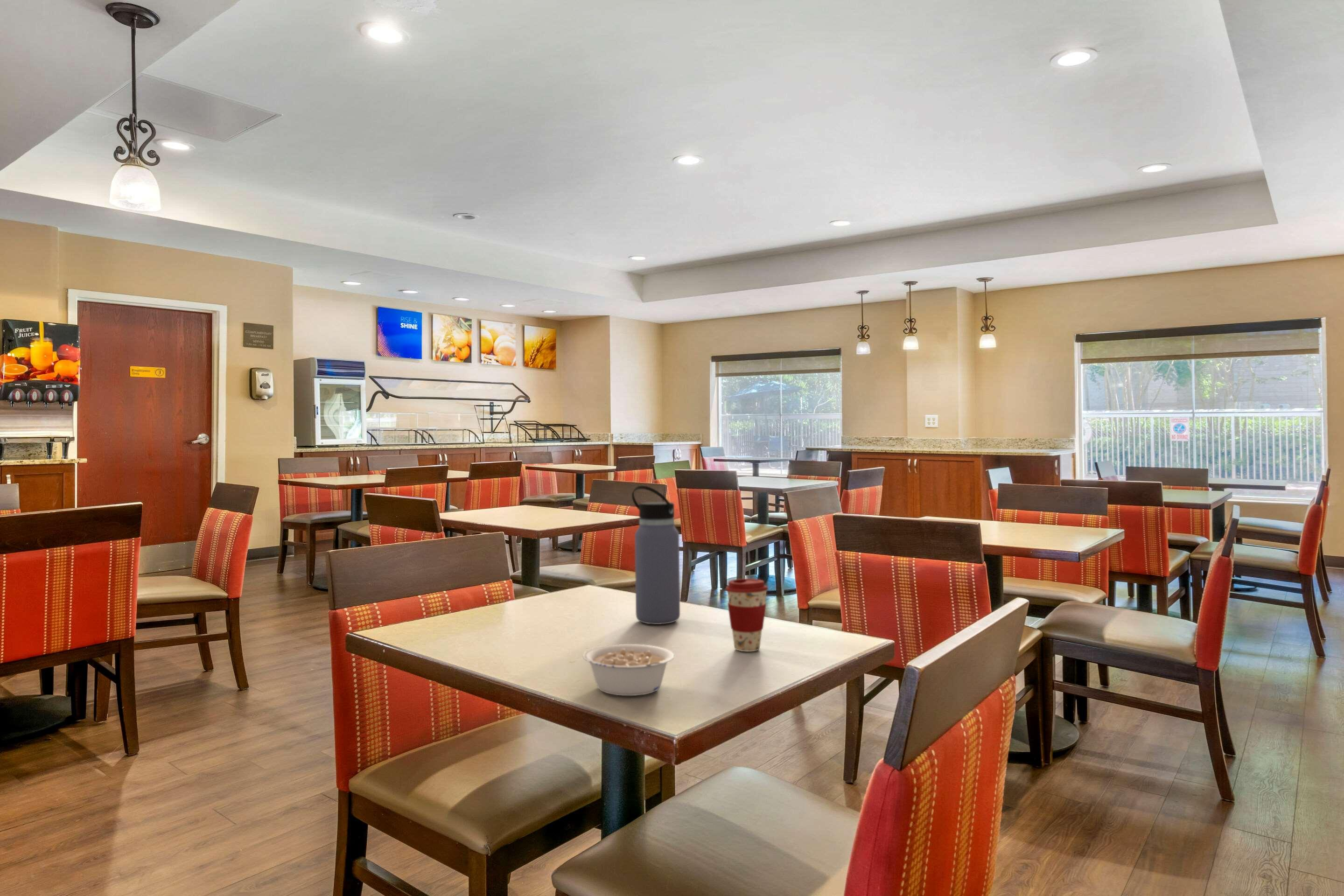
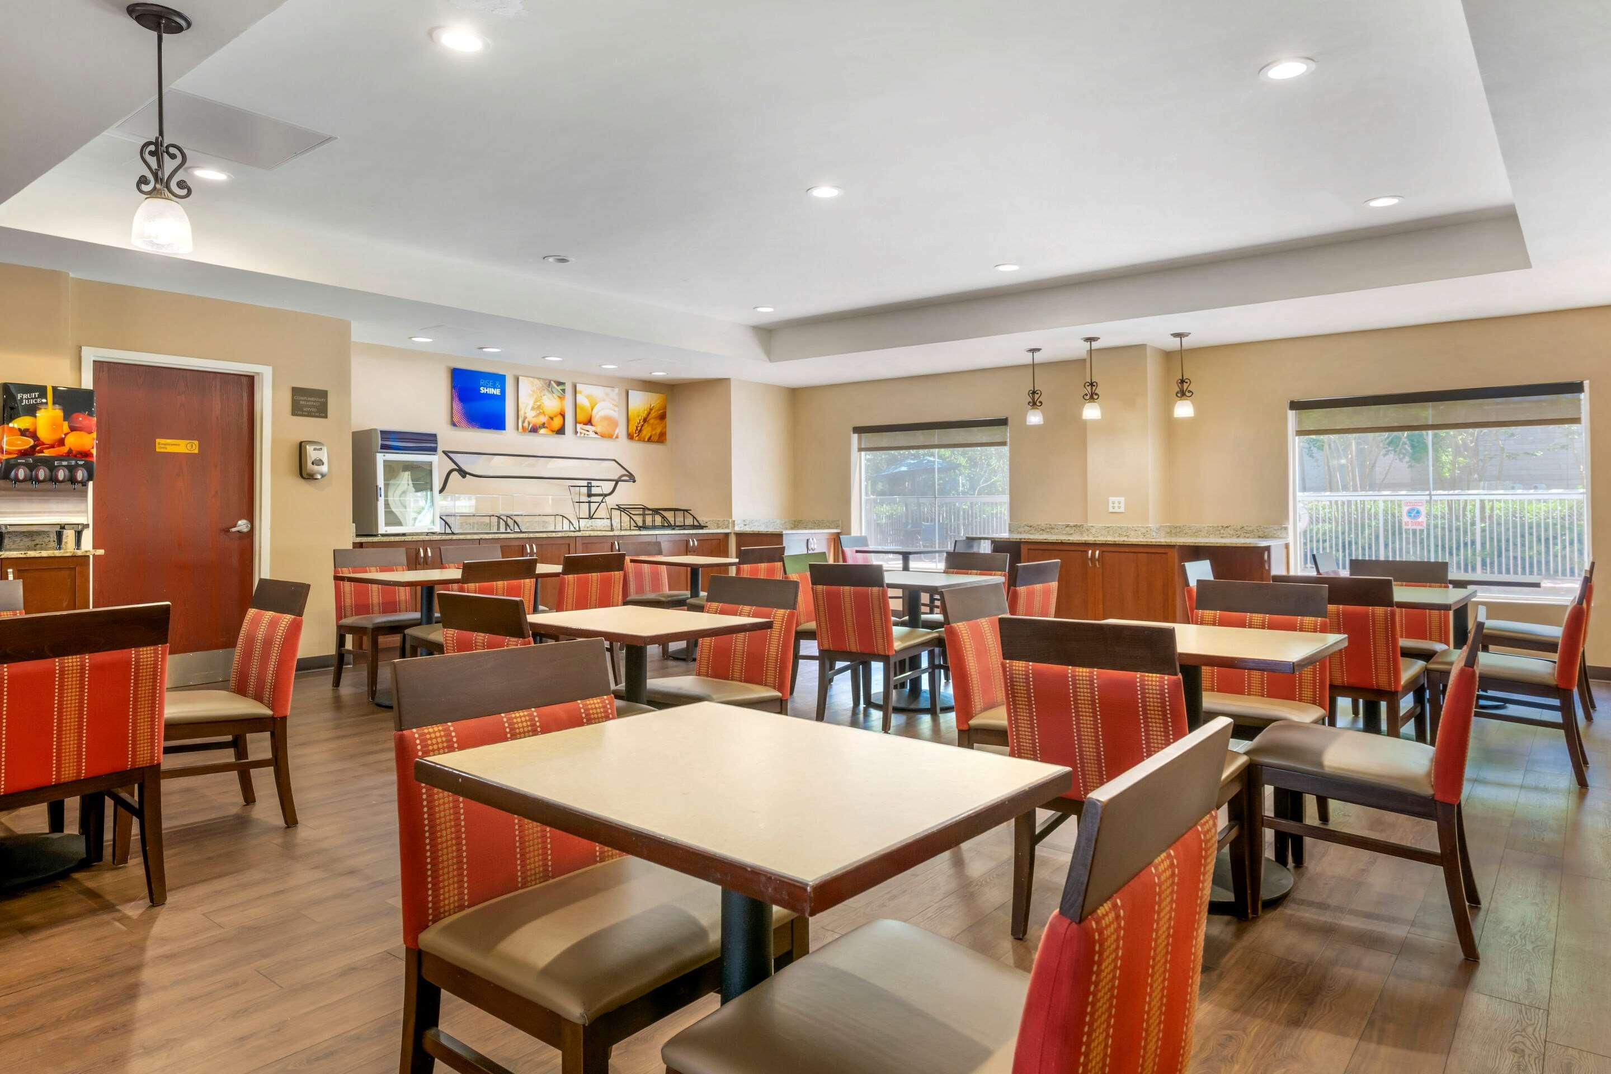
- legume (631, 668)
- water bottle (656, 553)
- coffee cup (747, 614)
